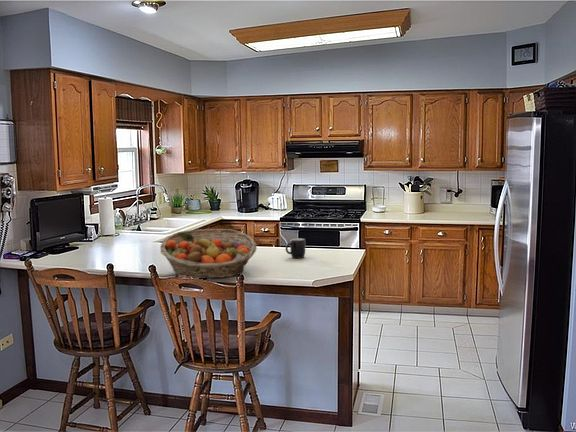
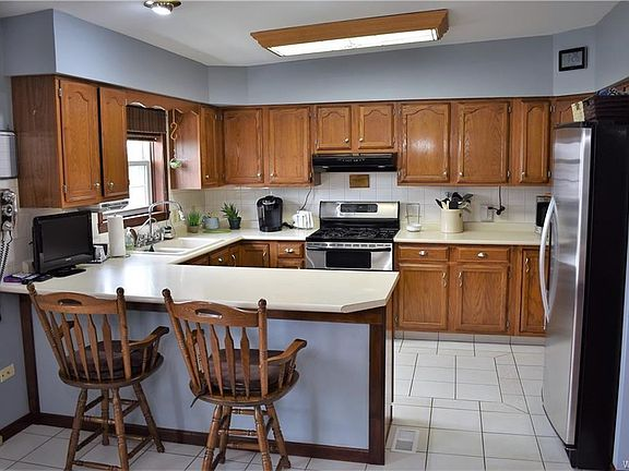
- mug (295, 248)
- fruit basket (209, 253)
